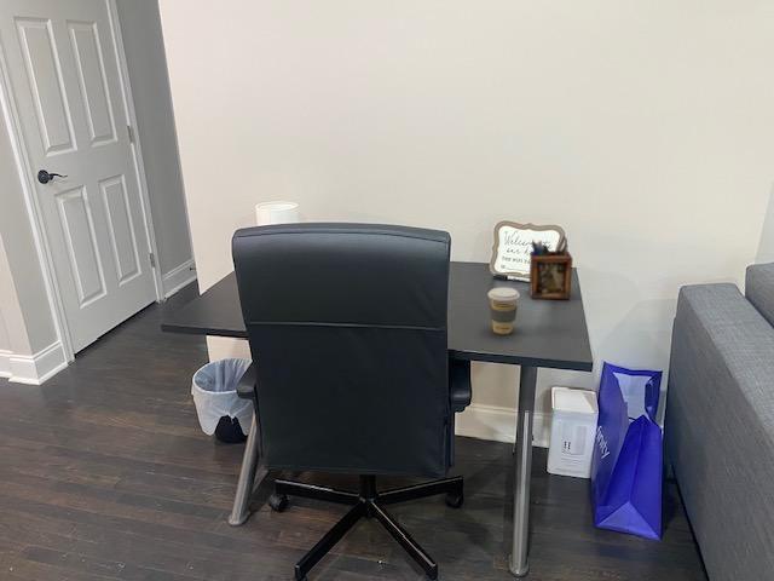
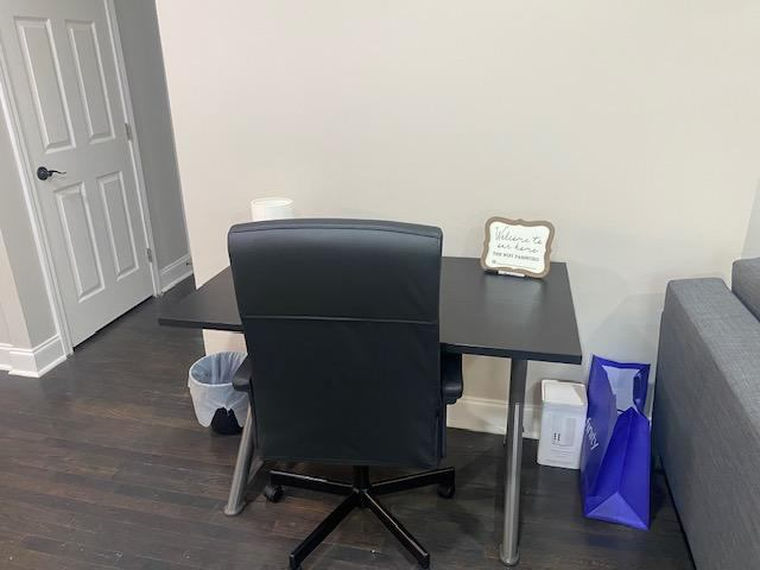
- desk organizer (549, 266)
- coffee cup (503, 311)
